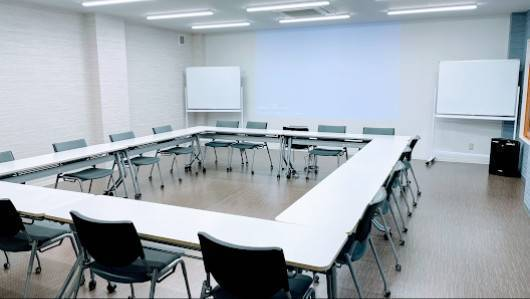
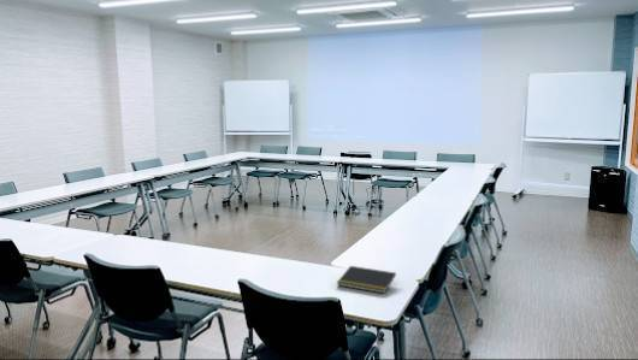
+ notepad (366, 278)
